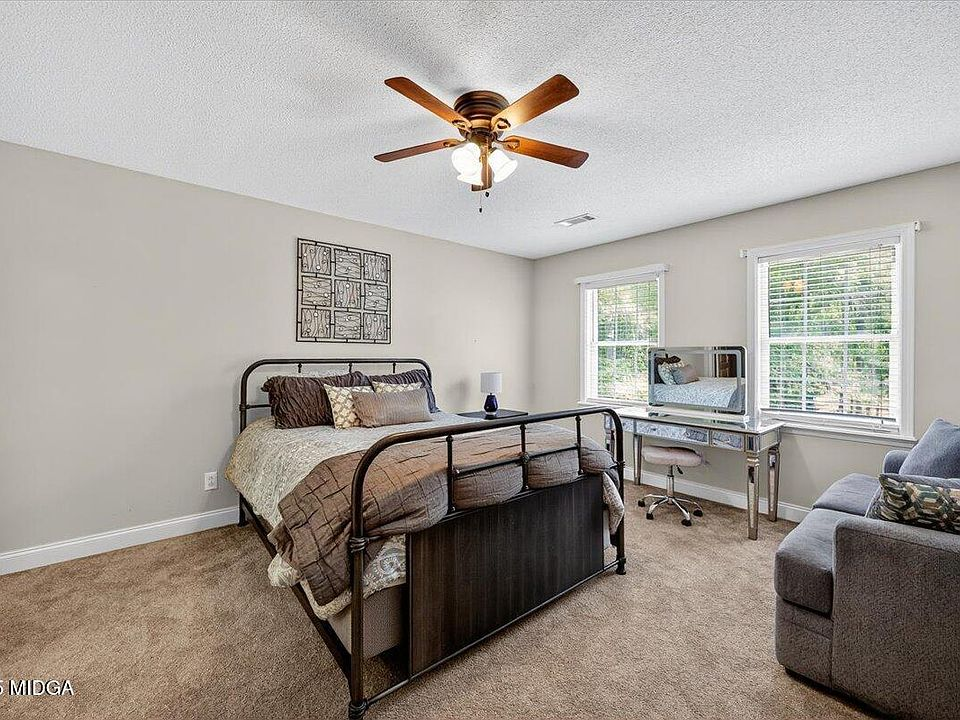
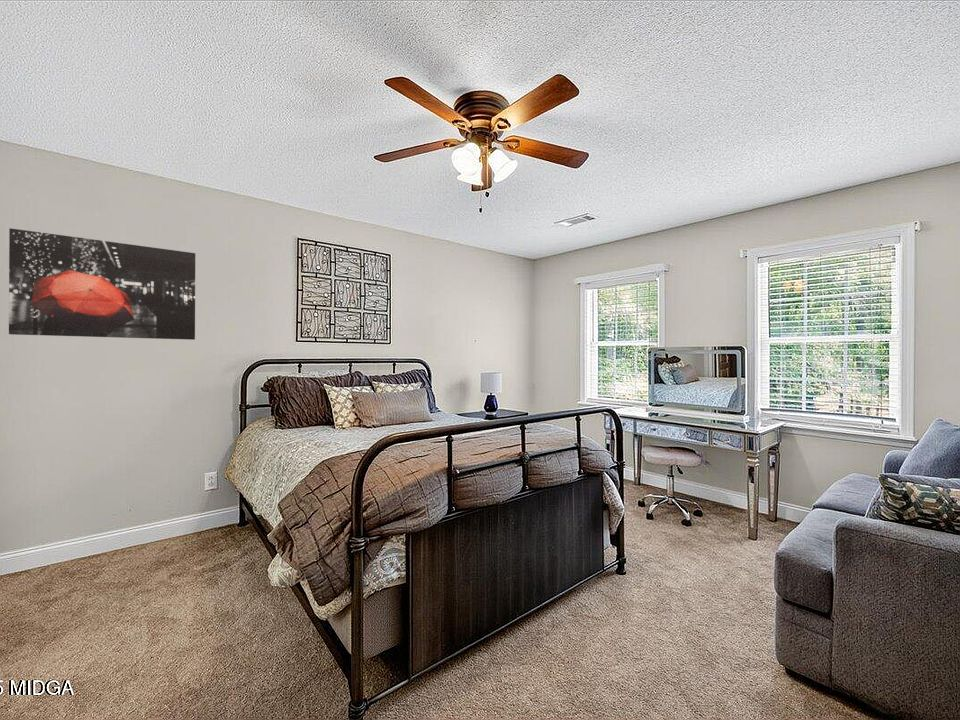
+ wall art (111, 289)
